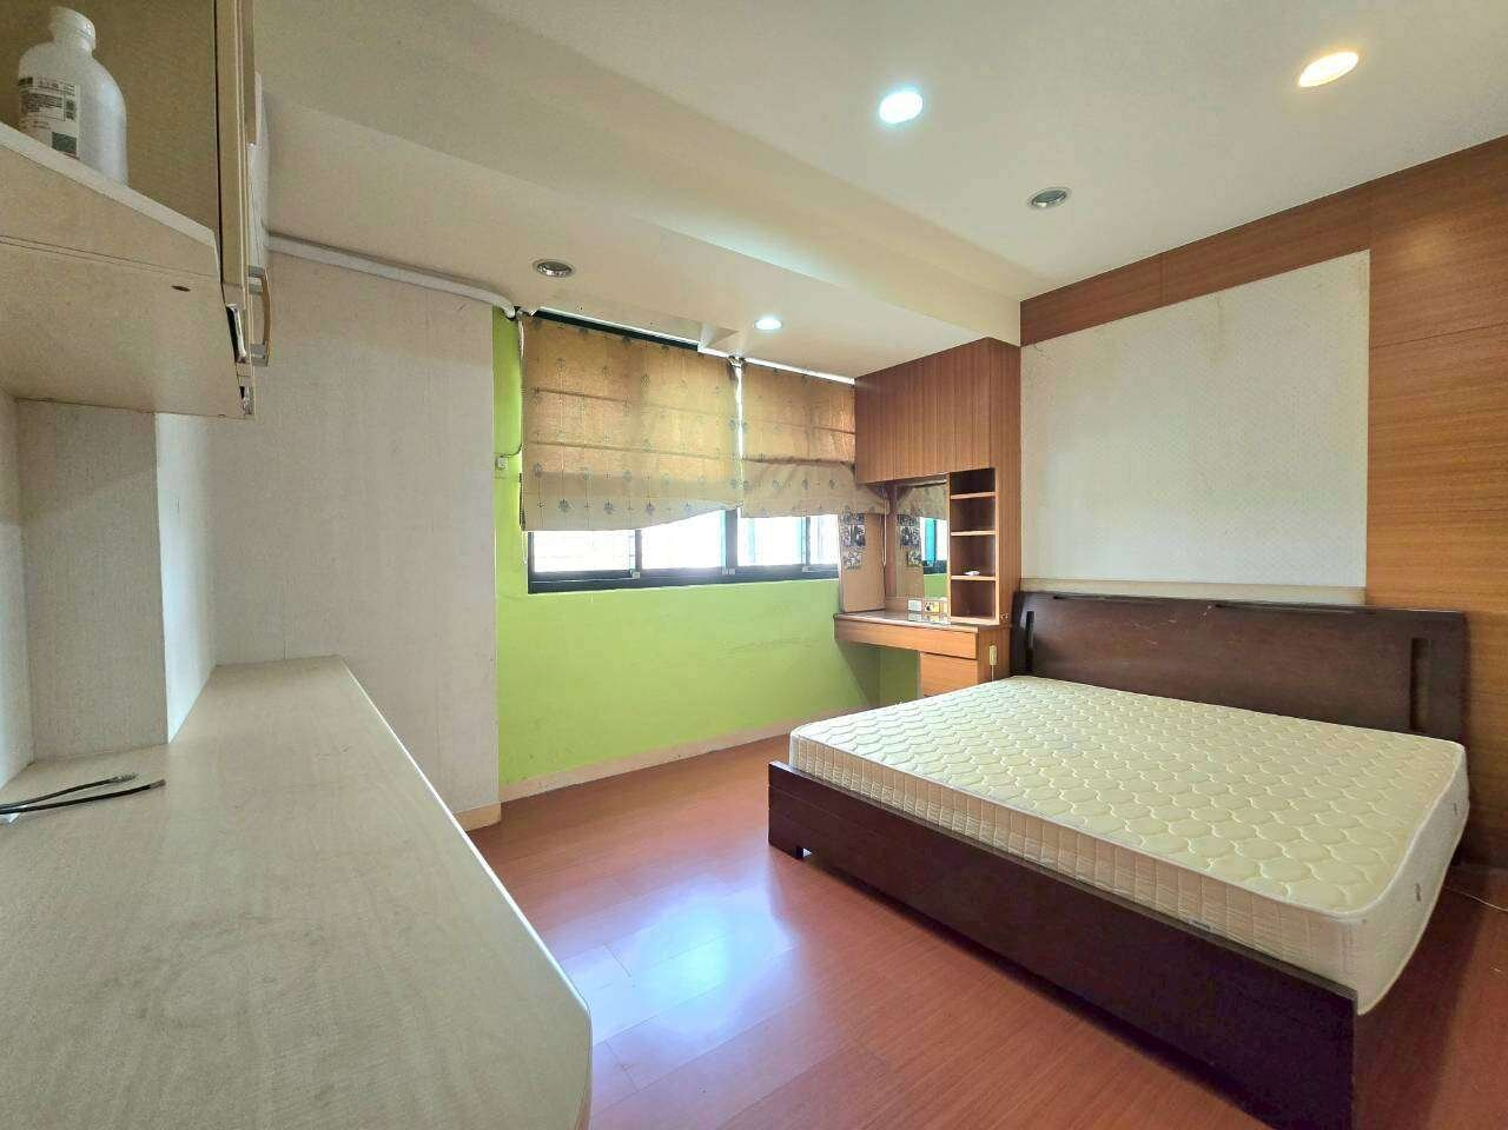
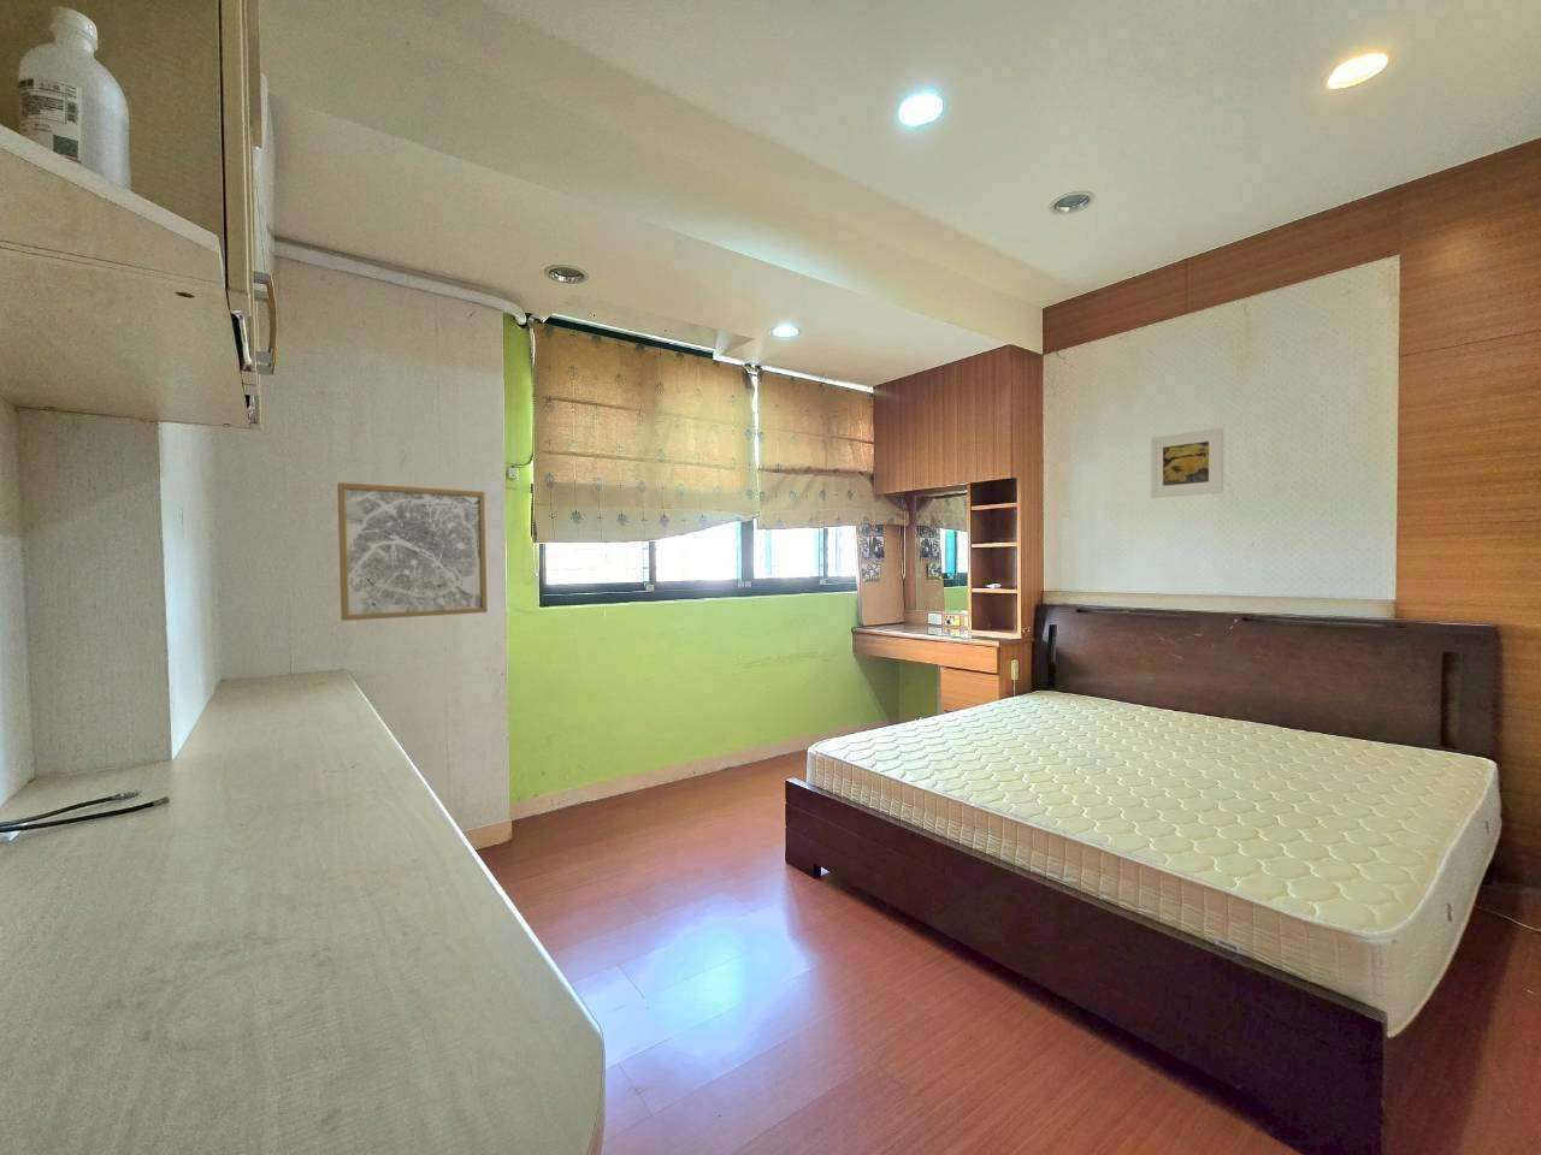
+ wall art (416, 551)
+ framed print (1184, 463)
